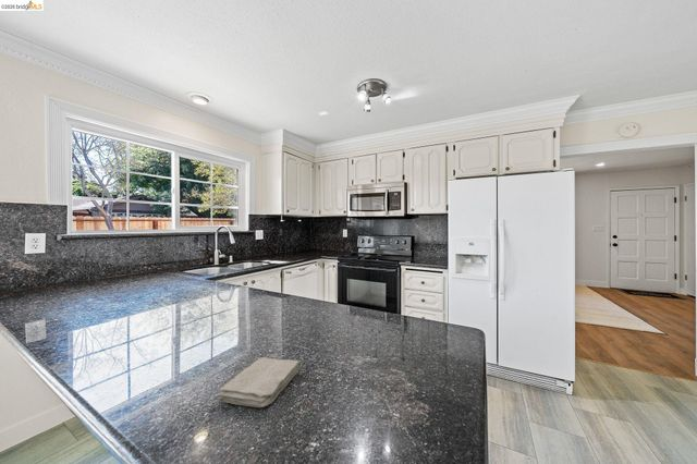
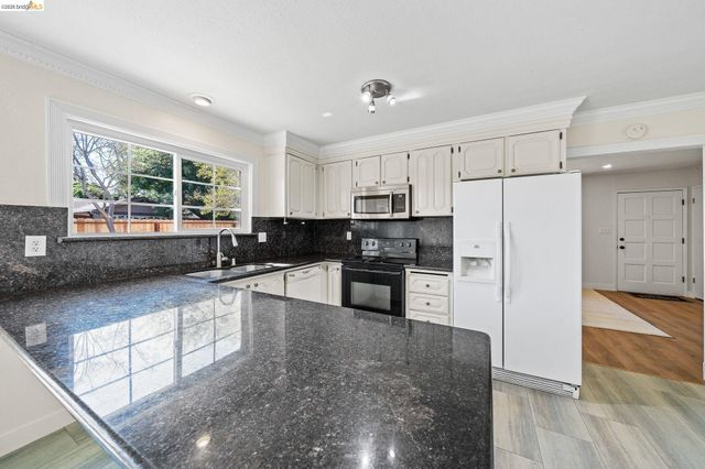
- washcloth (262, 377)
